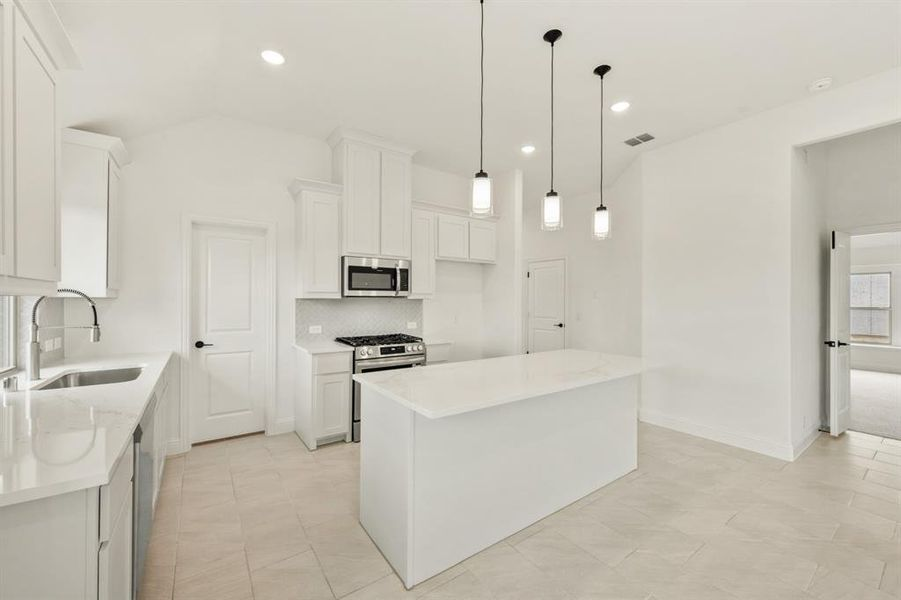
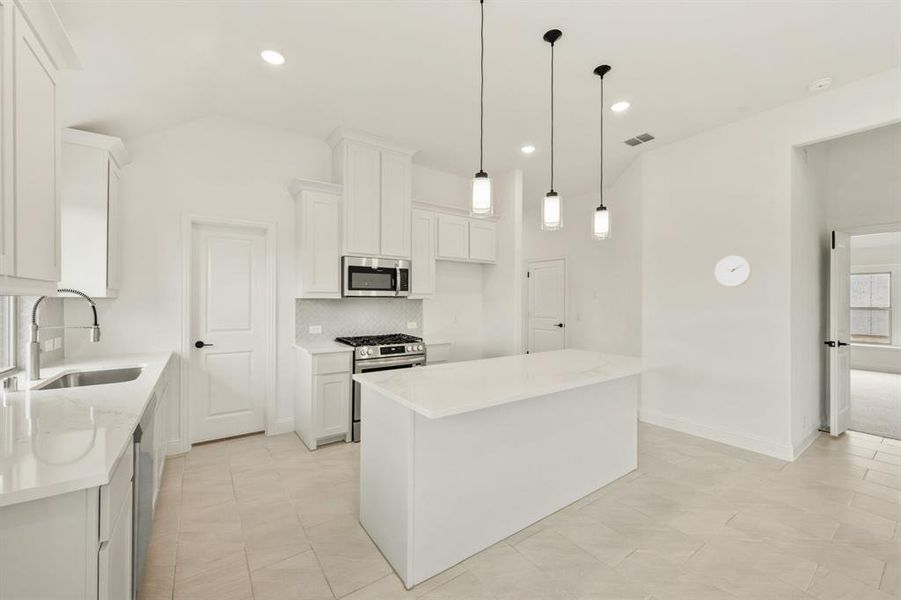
+ wall clock (732, 271)
